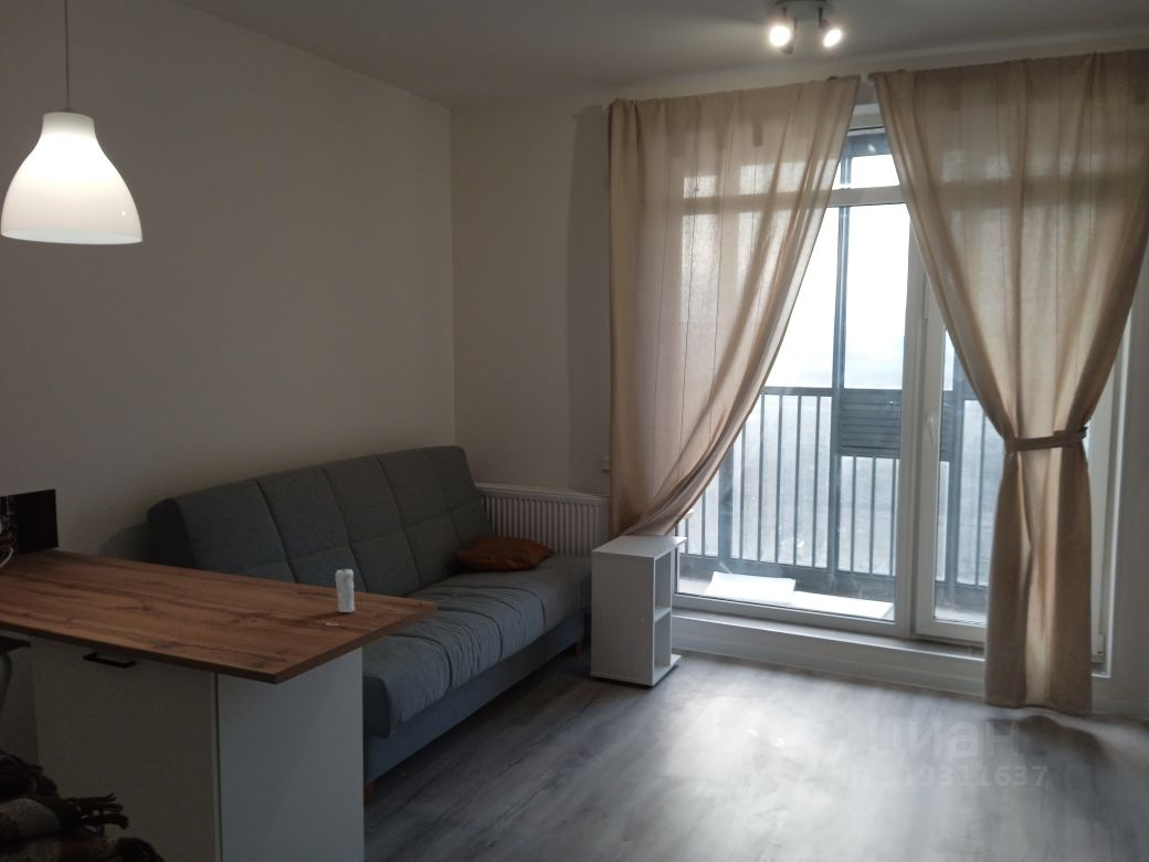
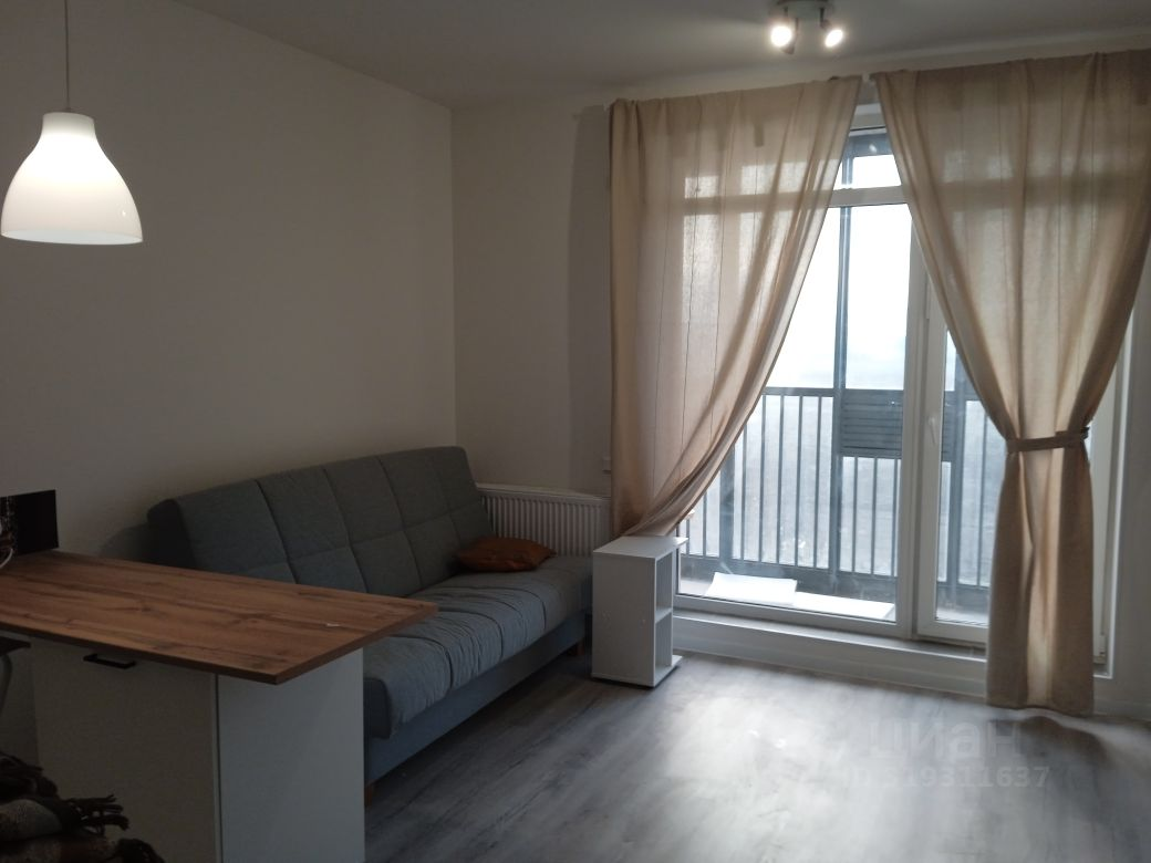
- candle (345, 586)
